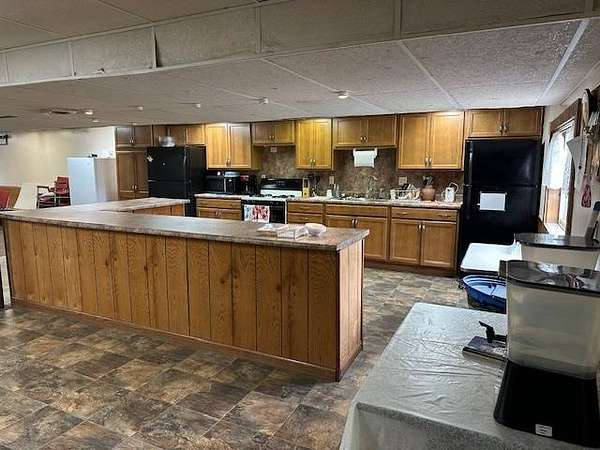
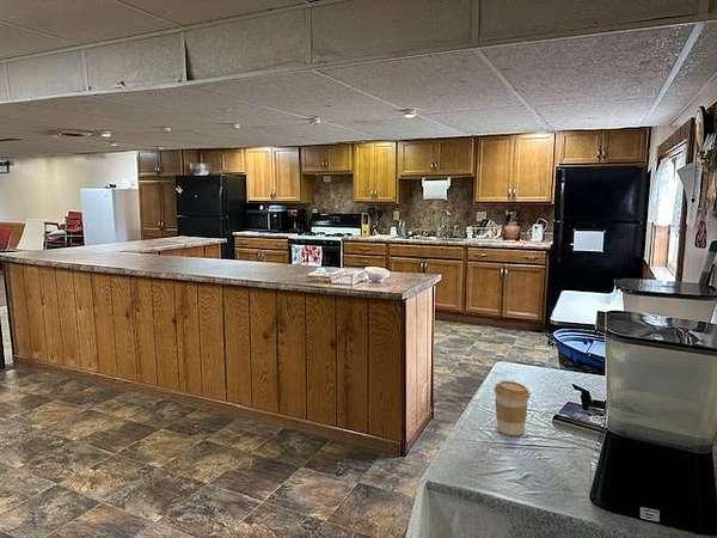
+ coffee cup (511, 406)
